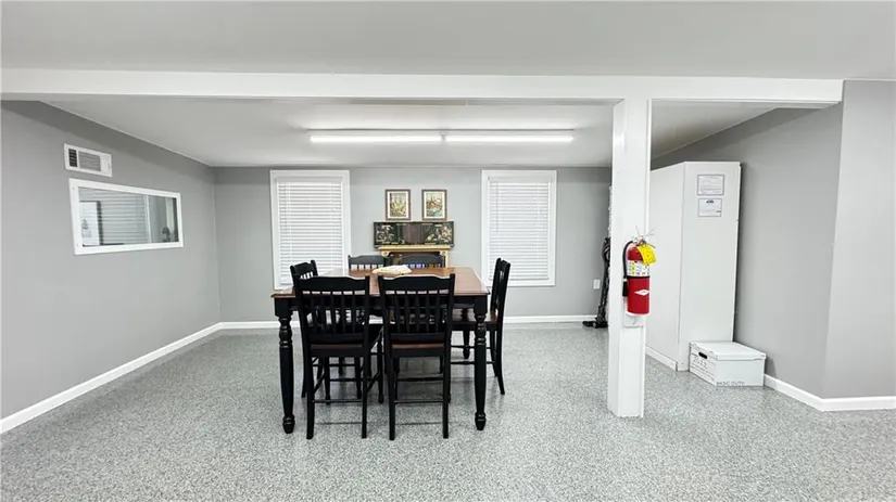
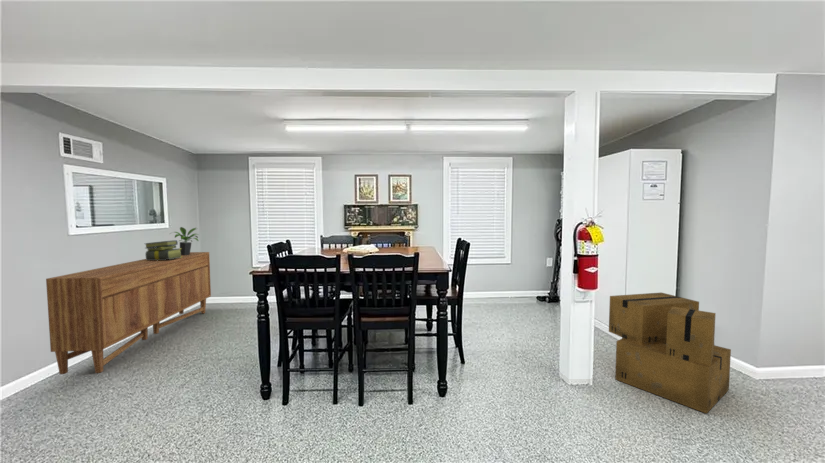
+ sideboard (149, 299)
+ cardboard box (665, 340)
+ potted plant (184, 241)
+ stack of books (162, 249)
